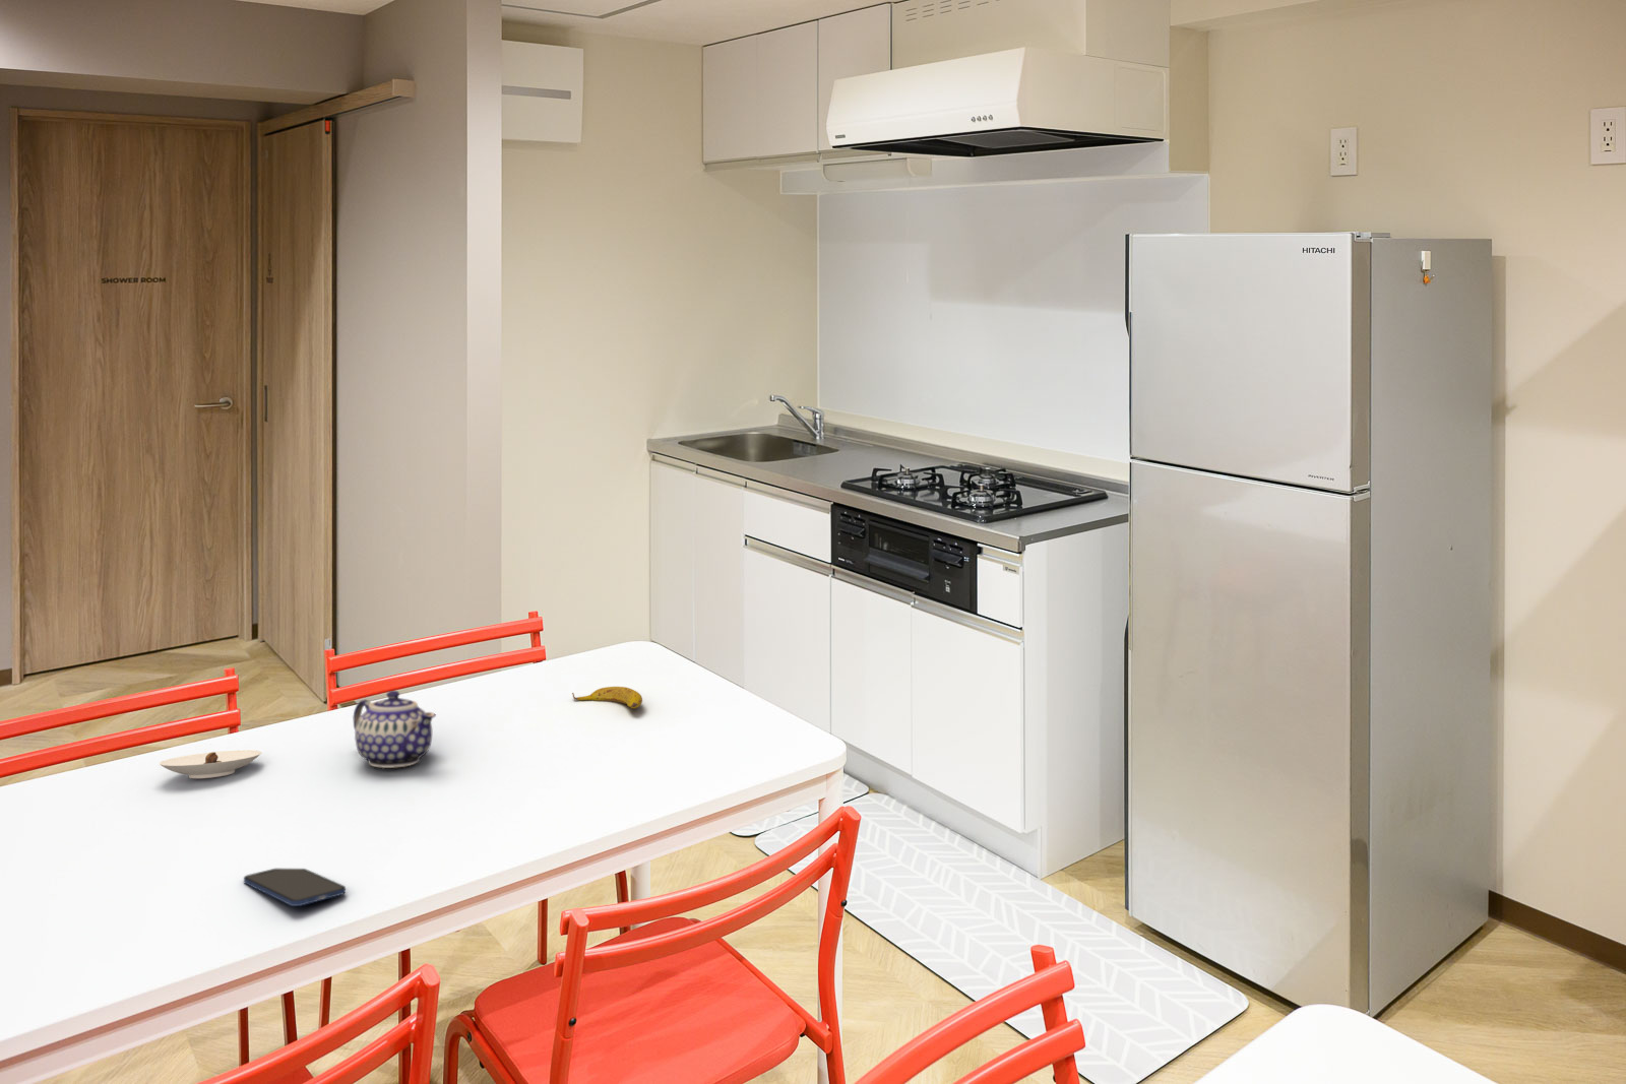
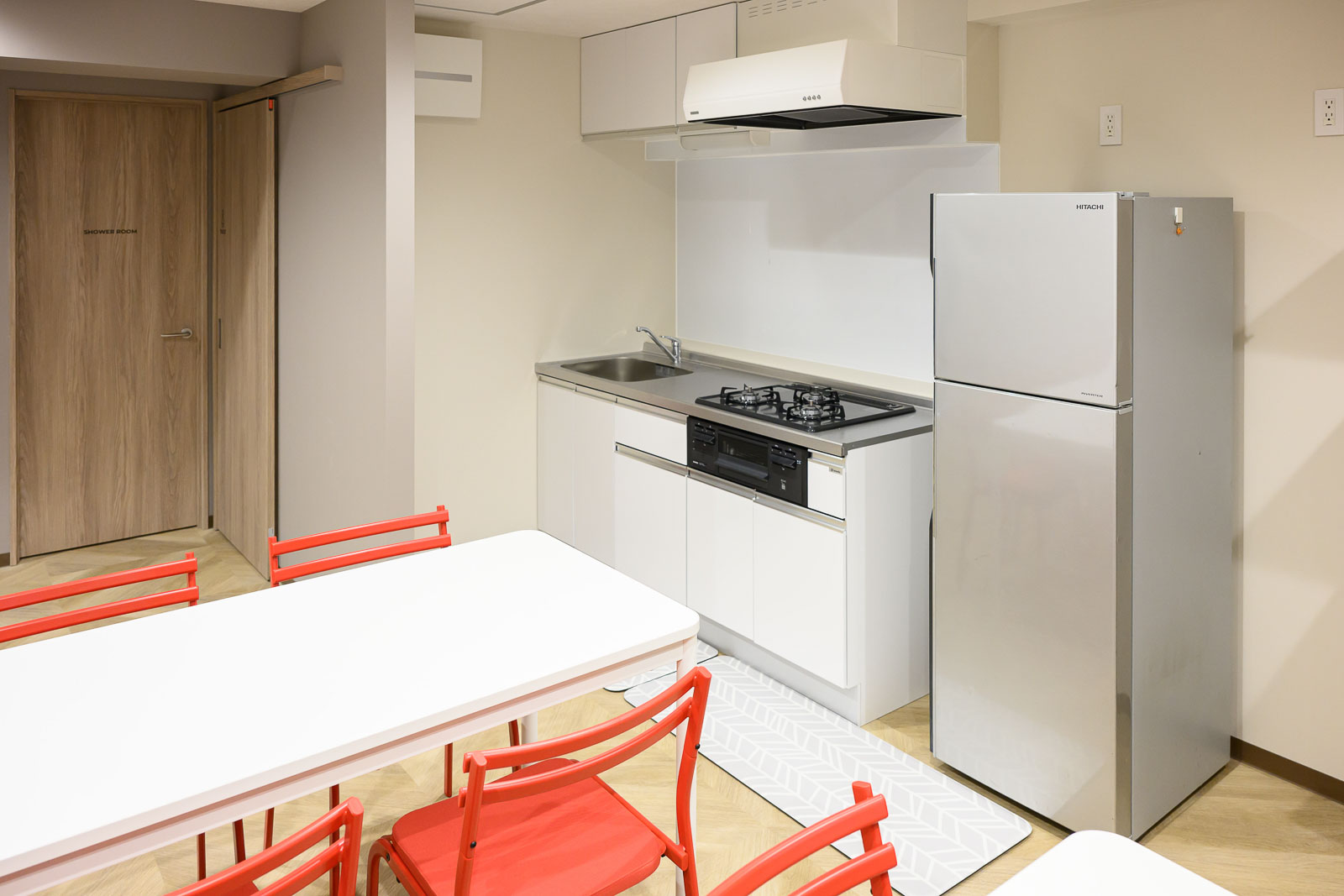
- smartphone (294, 884)
- banana (611, 697)
- teapot (393, 726)
- saucer (212, 763)
